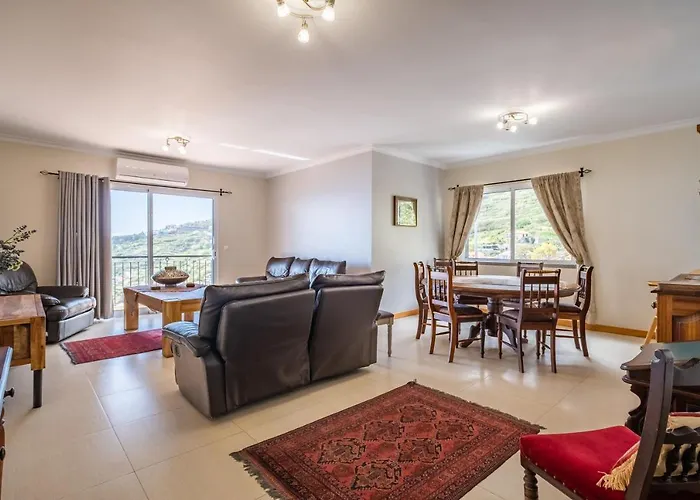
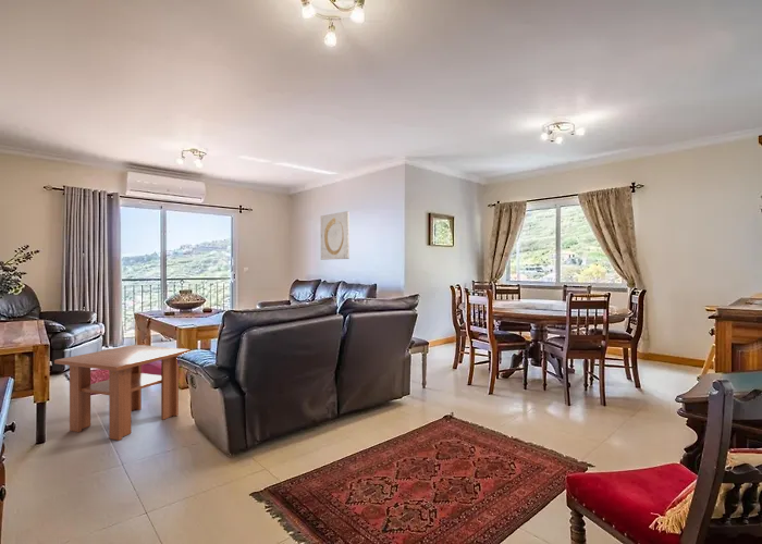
+ coffee table (126, 388)
+ wall art (334, 236)
